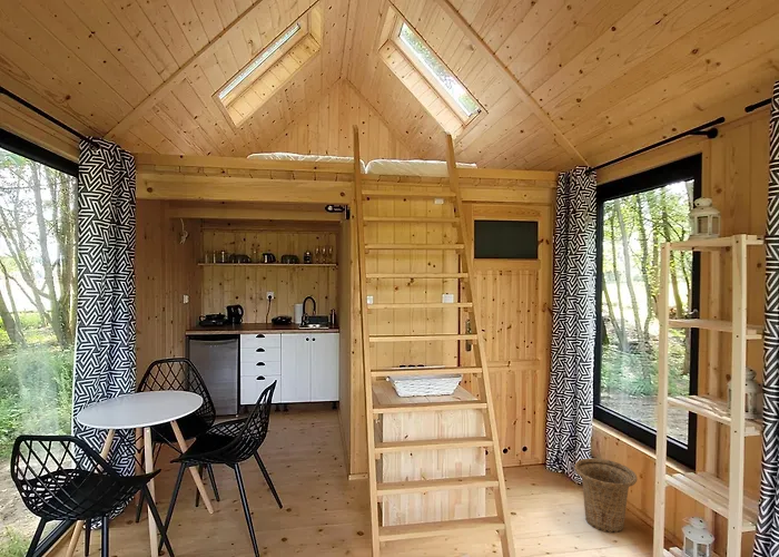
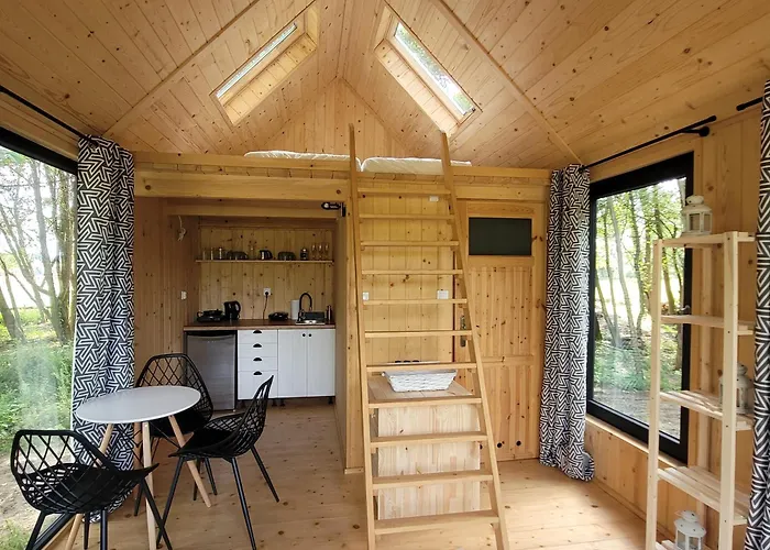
- basket (604, 496)
